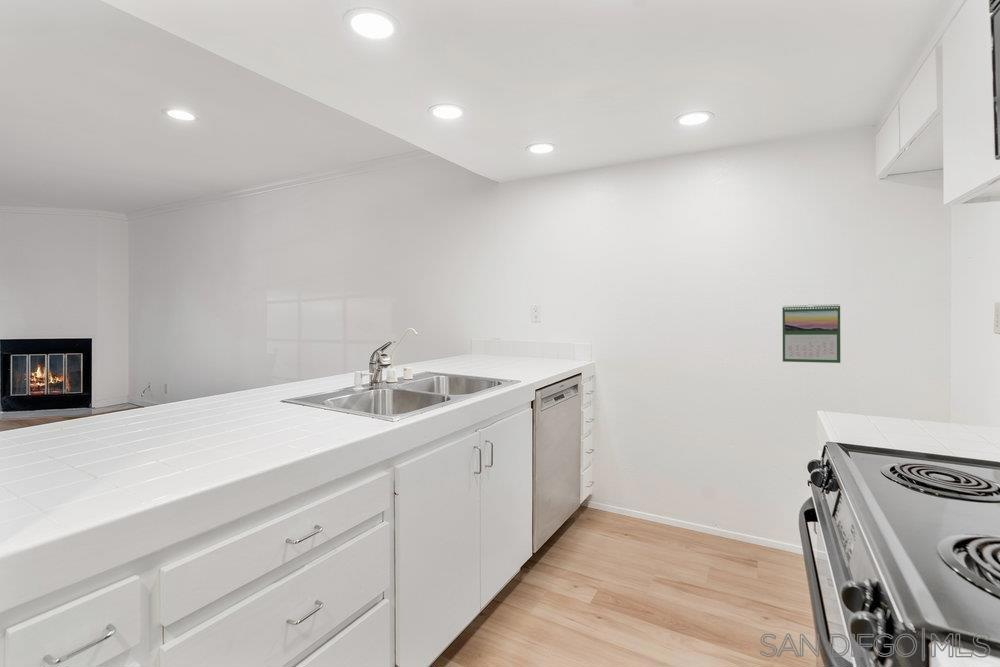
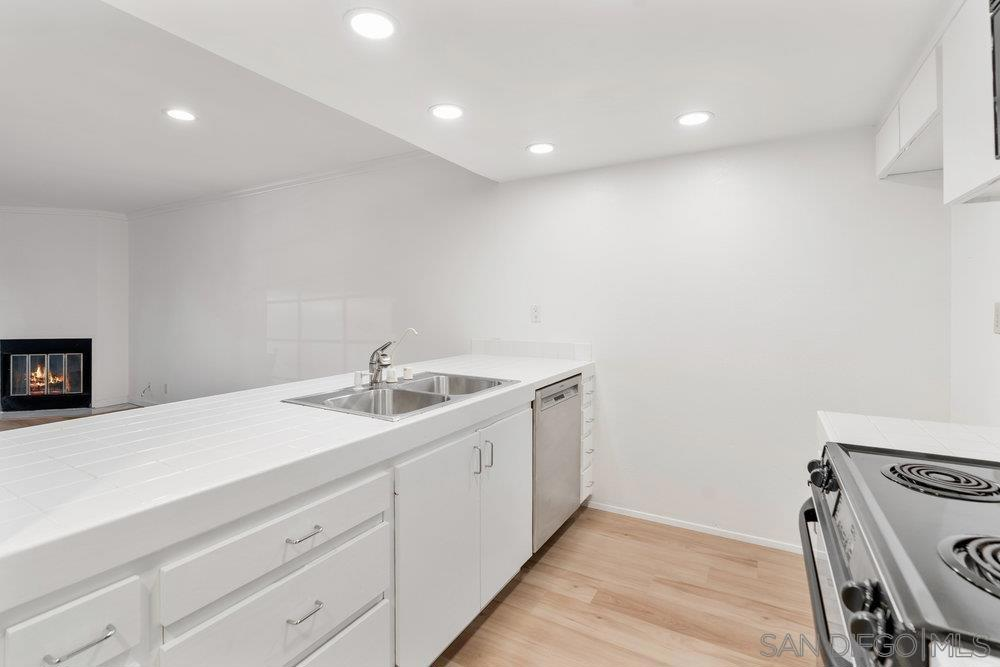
- calendar (810, 333)
